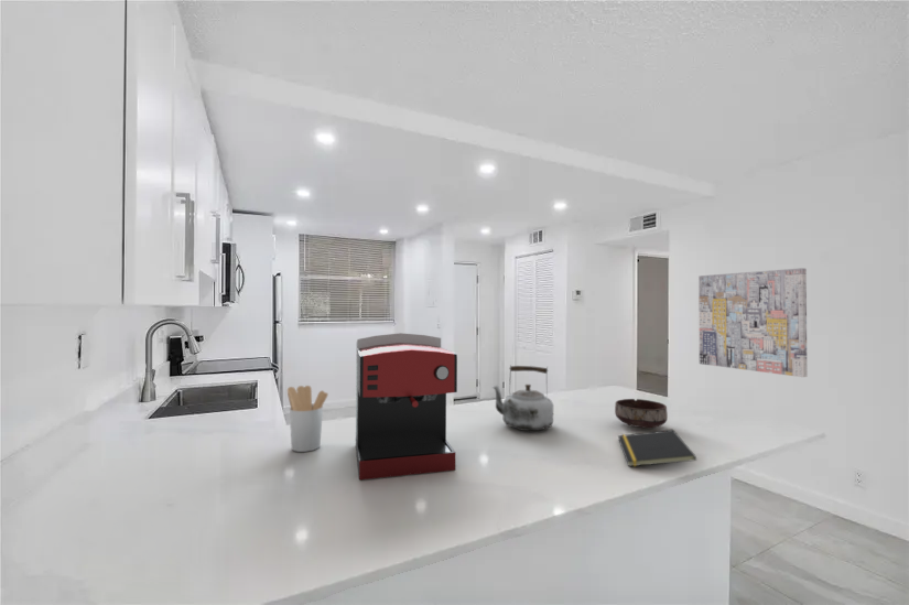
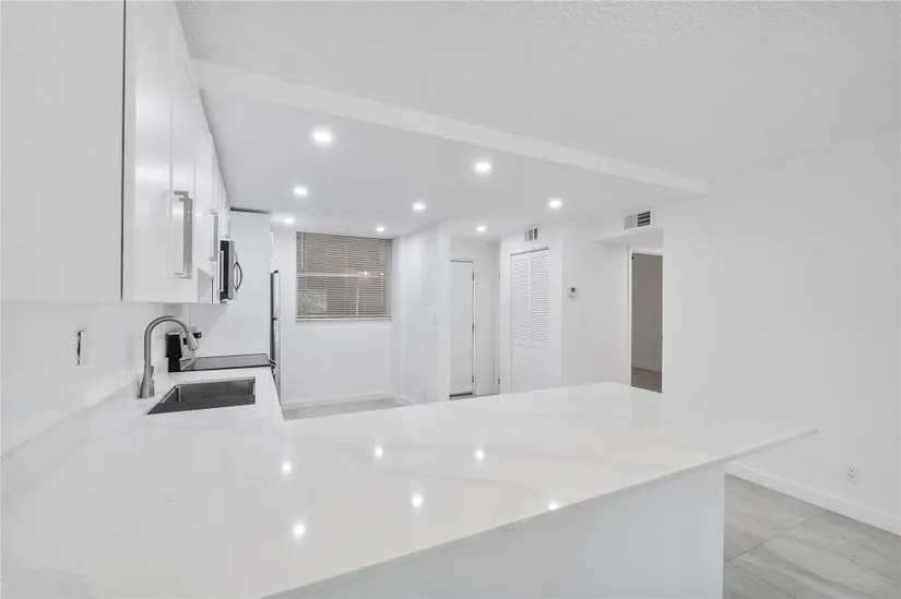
- kettle (521, 395)
- bowl (640, 414)
- notepad (652, 446)
- utensil holder (303, 415)
- wall art (747, 321)
- coffee maker (403, 398)
